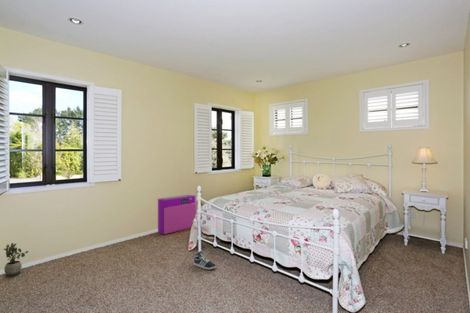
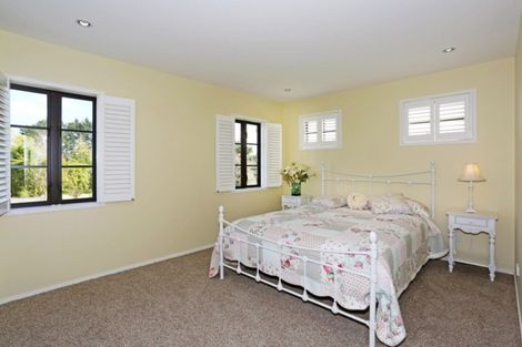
- sneaker (204, 259)
- air purifier (177, 213)
- potted plant (15, 257)
